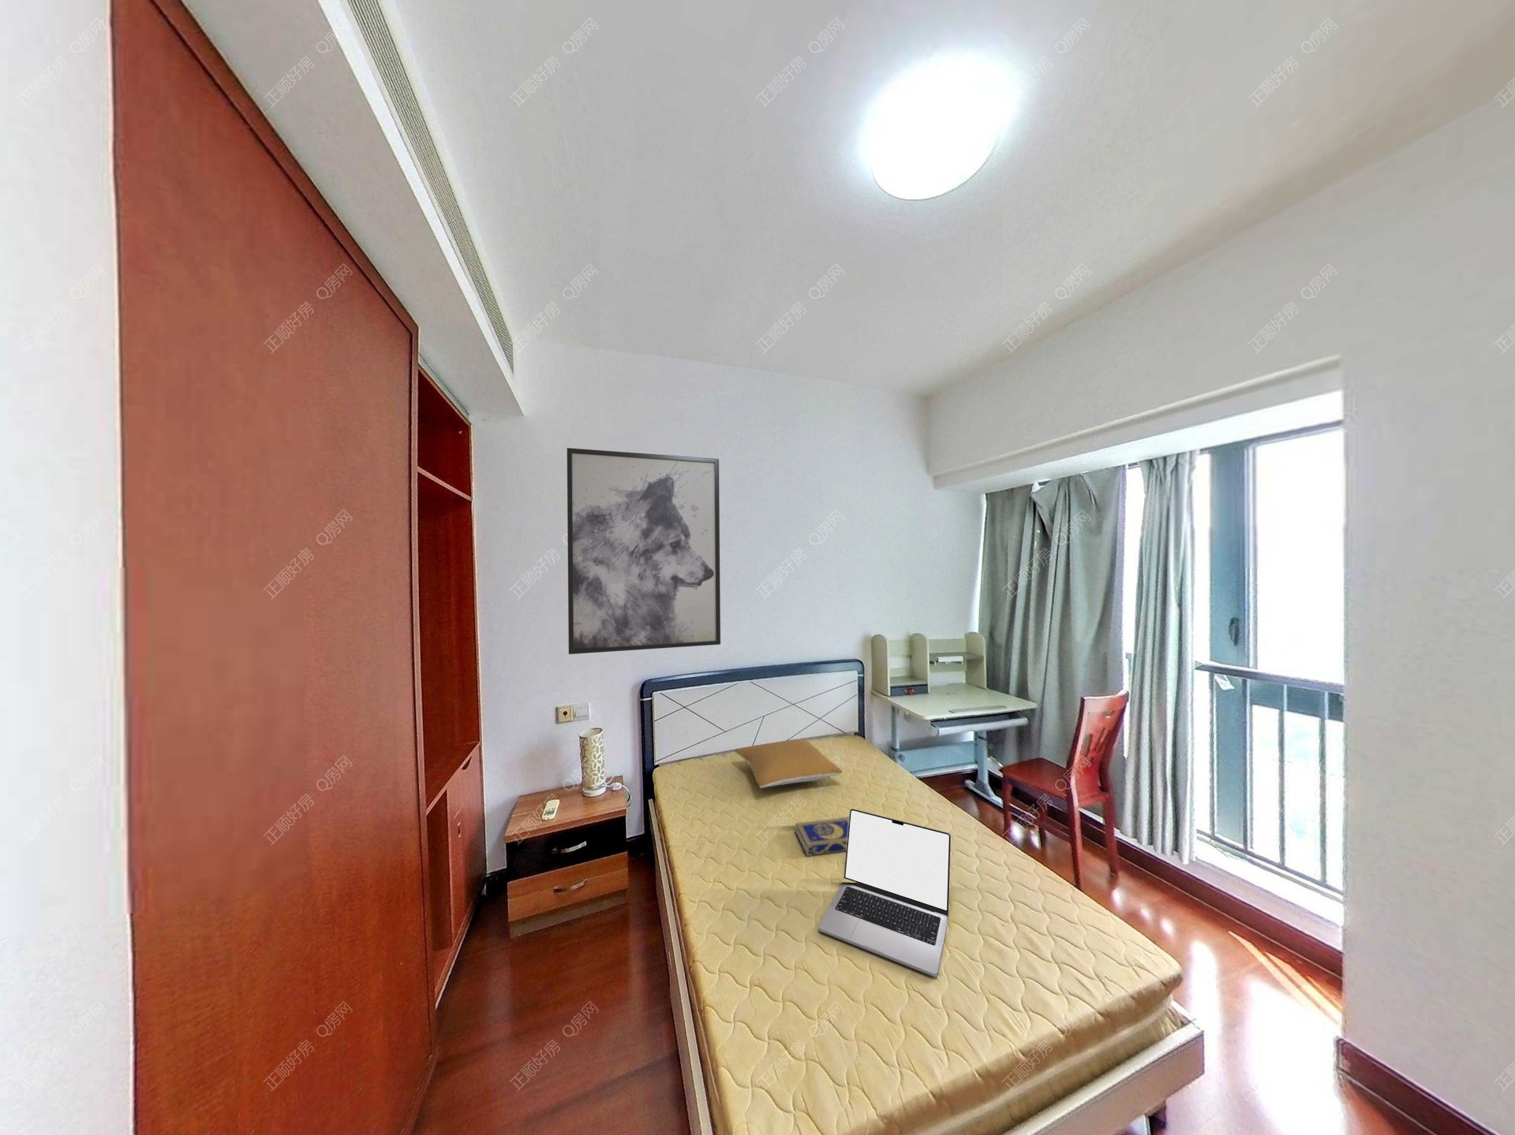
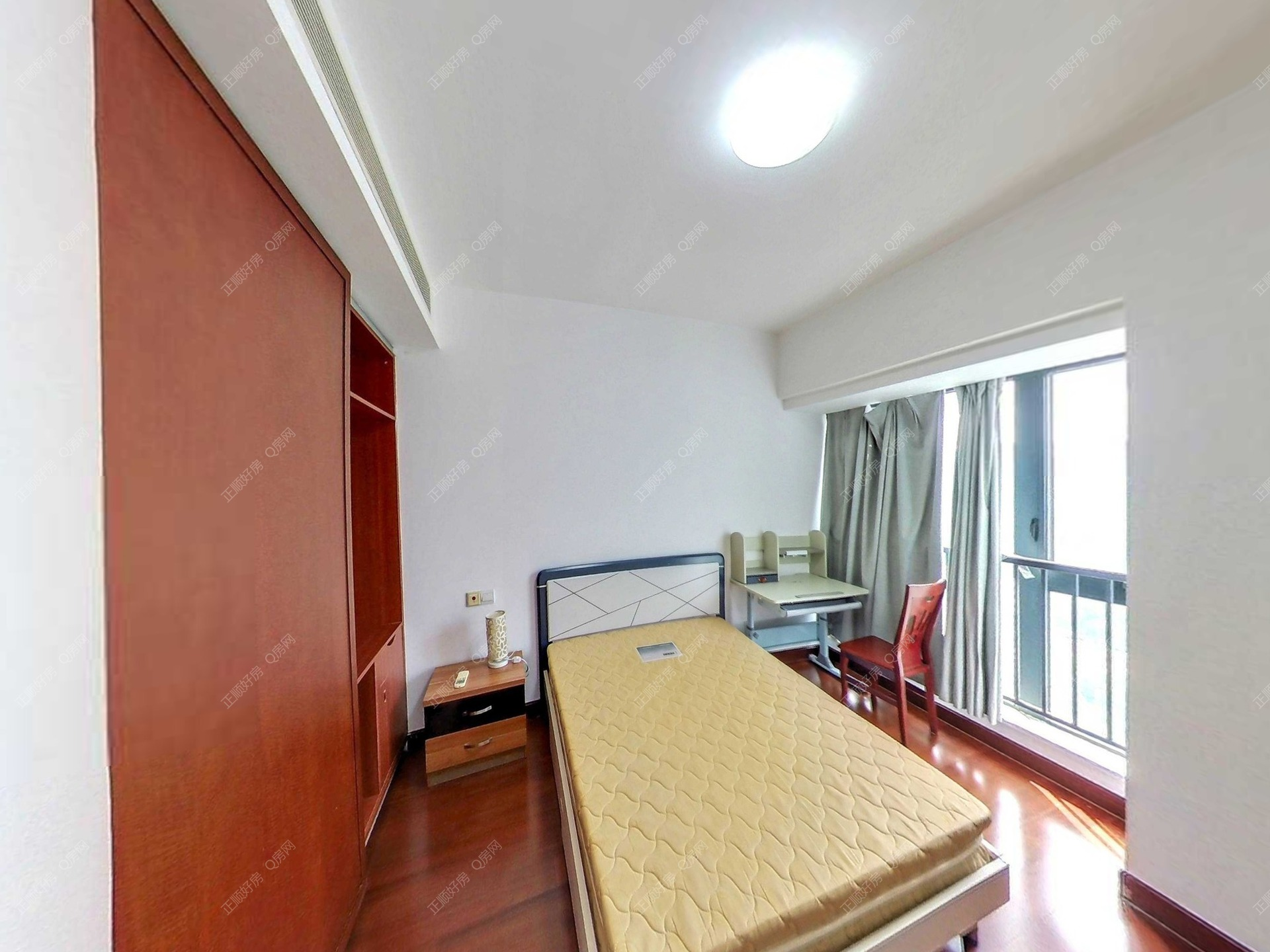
- book (830, 836)
- pillow (785, 762)
- laptop (886, 880)
- wall art (647, 551)
